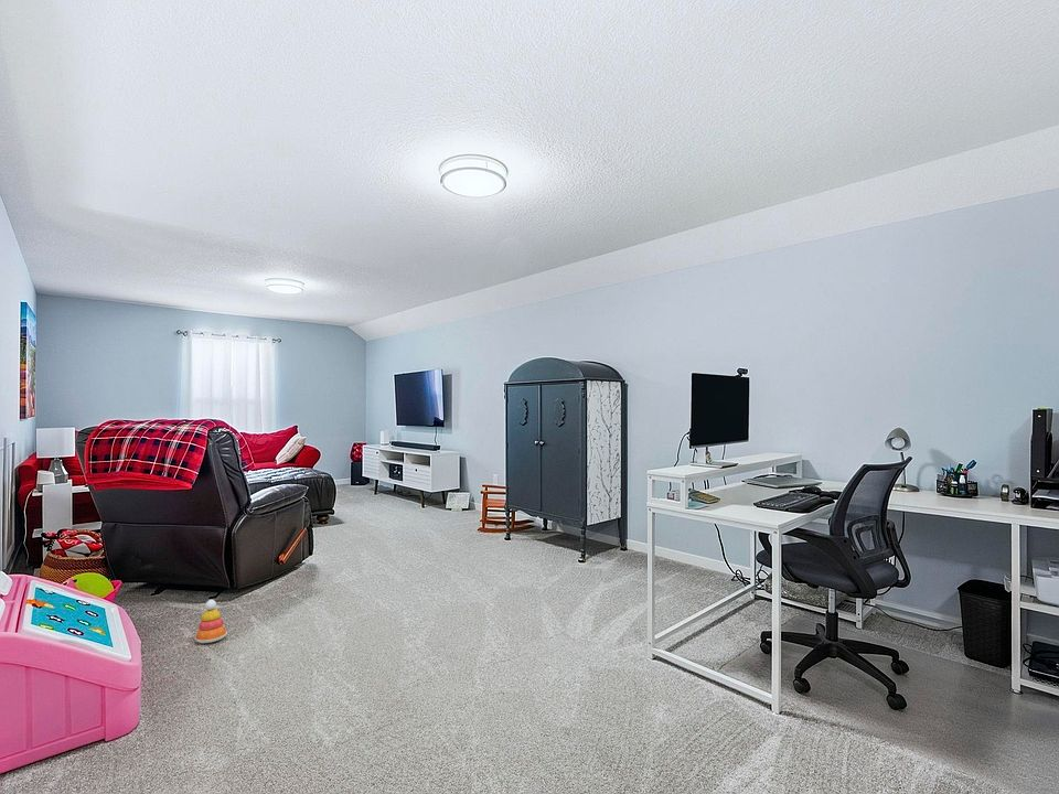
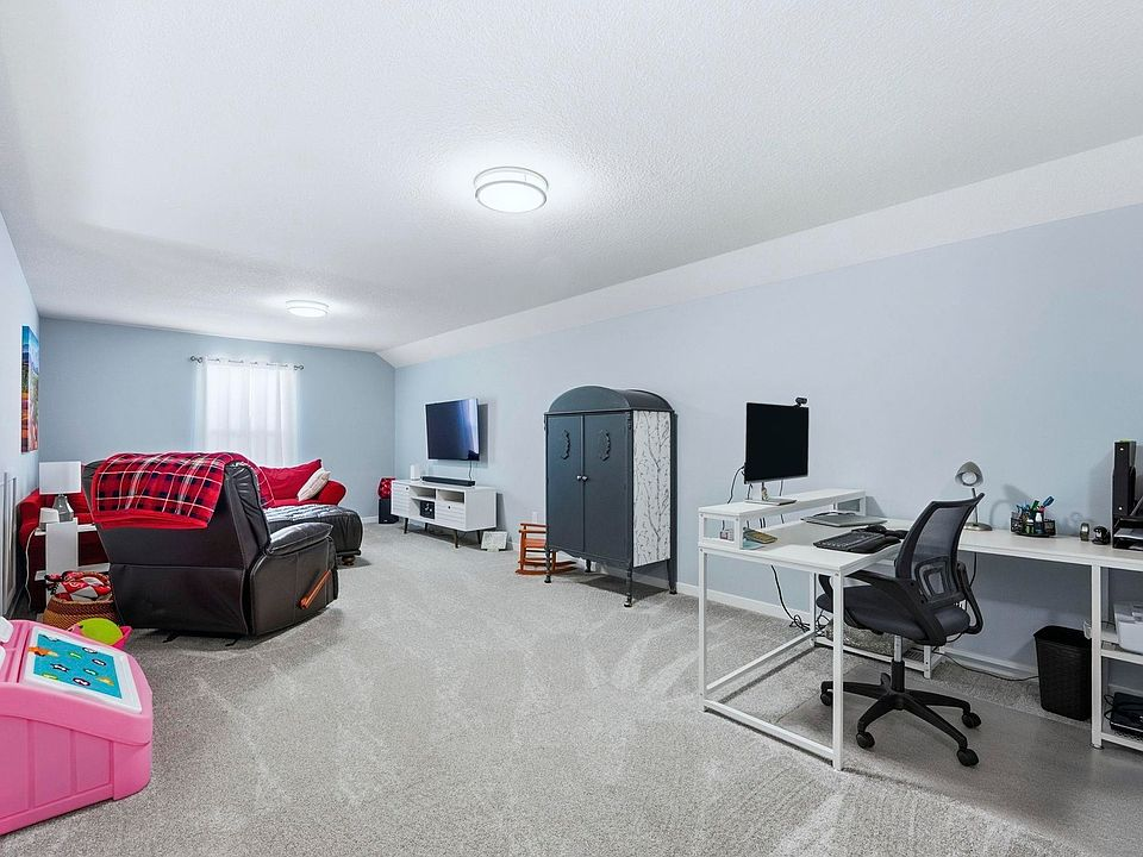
- stacking toy (211, 619)
